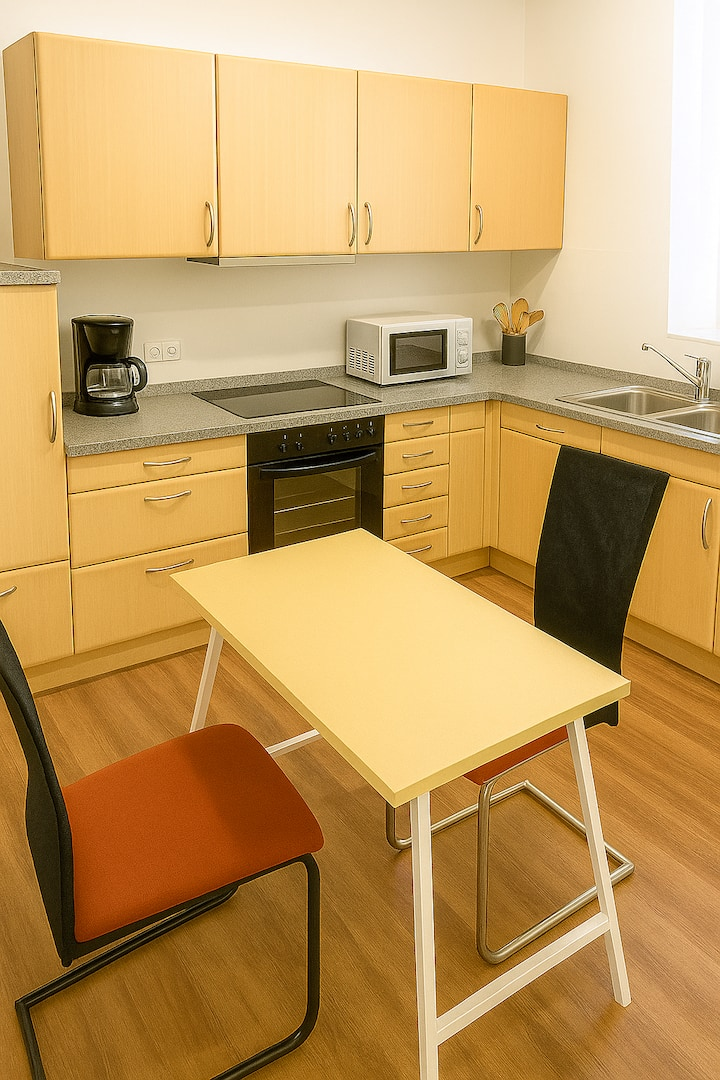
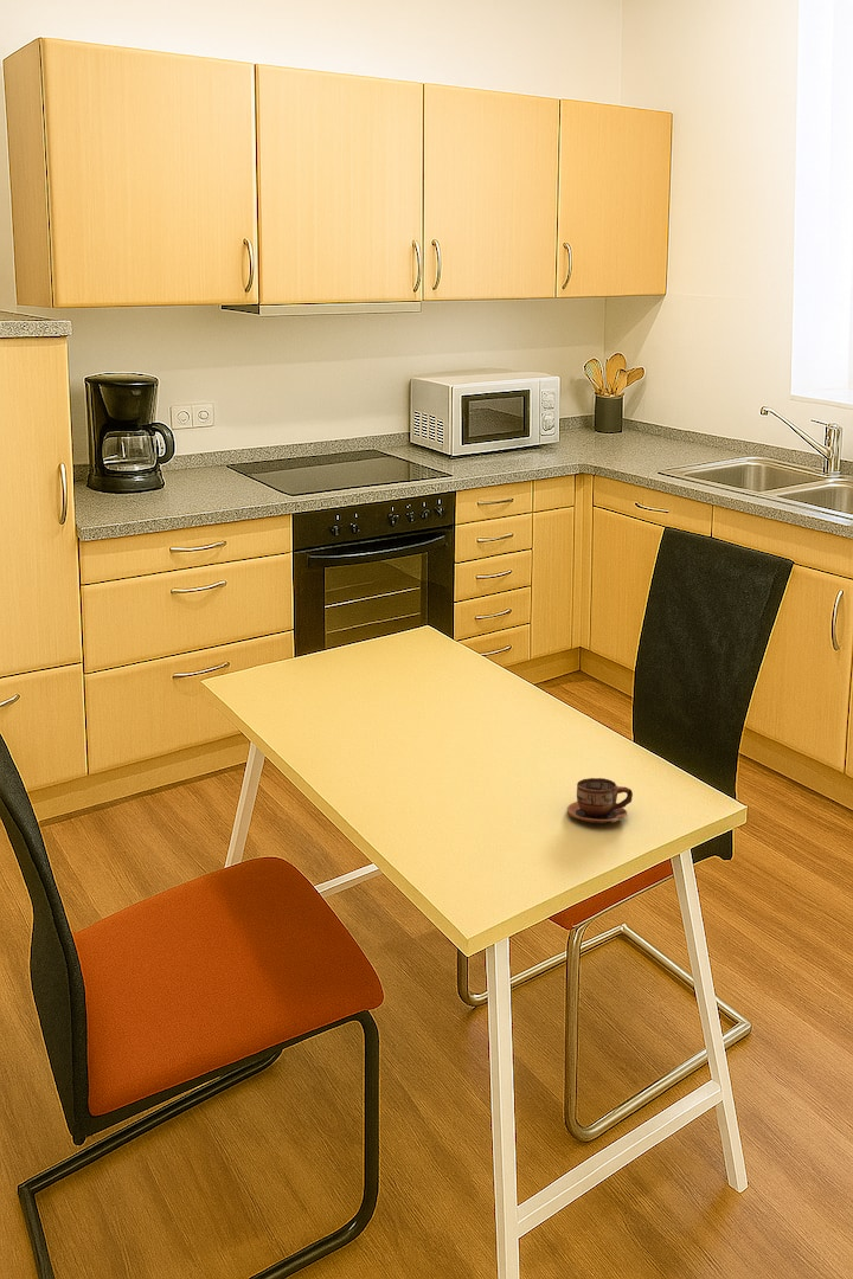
+ cup (598, 799)
